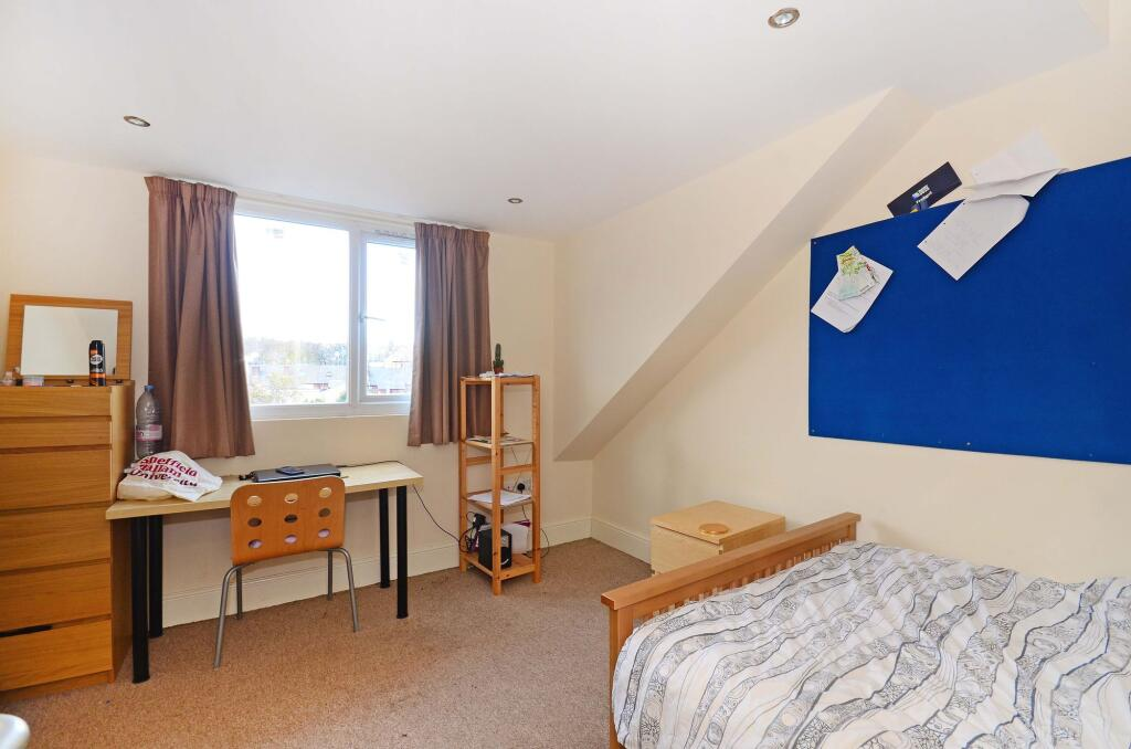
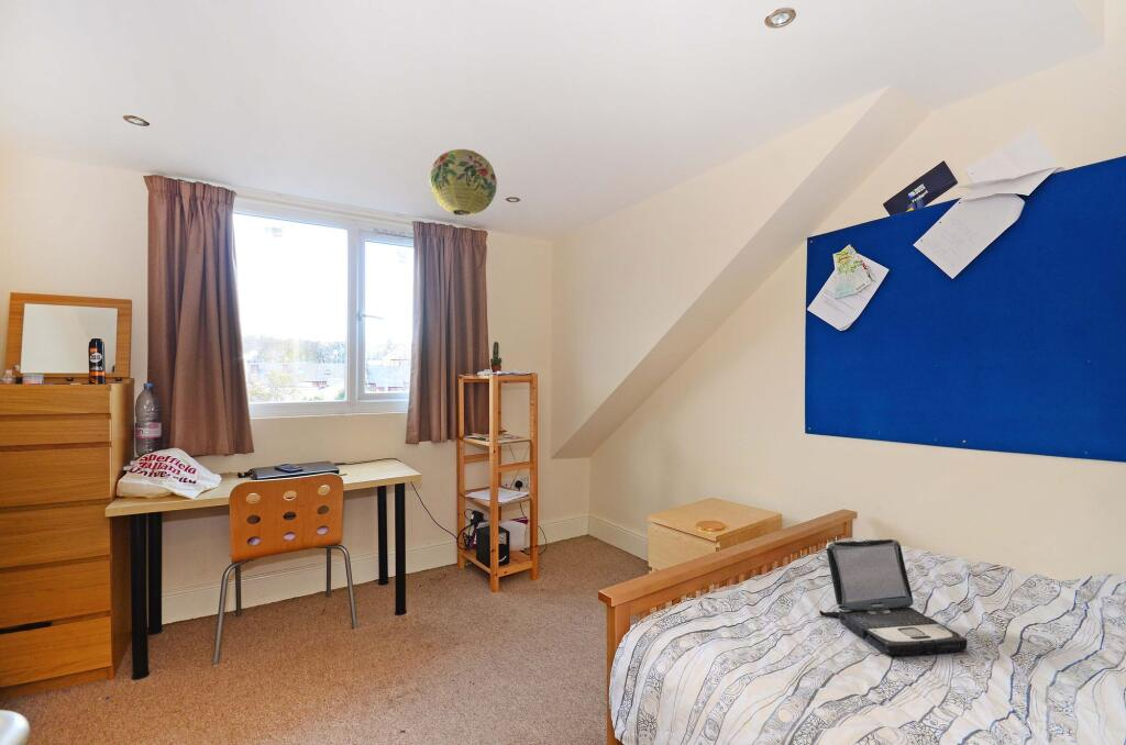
+ laptop (888, 591)
+ paper lantern (463, 182)
